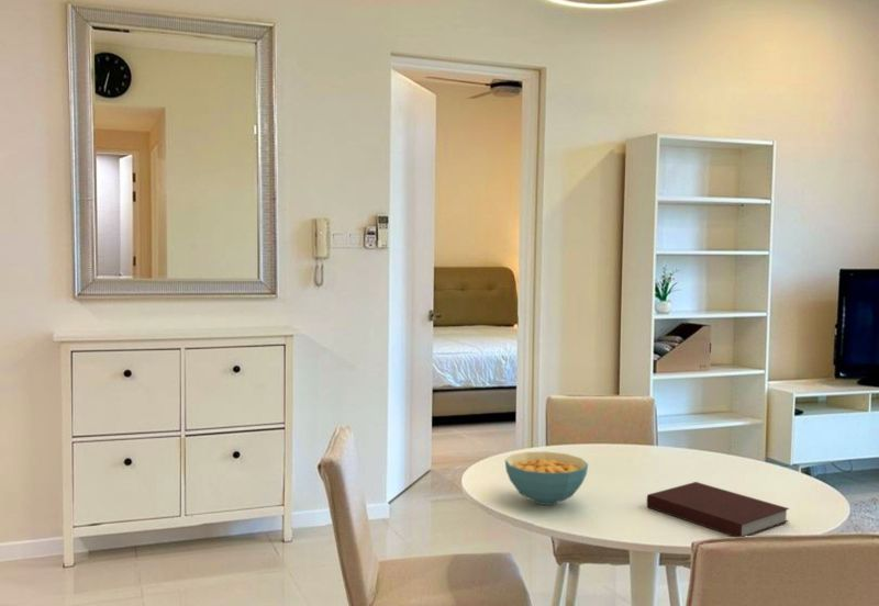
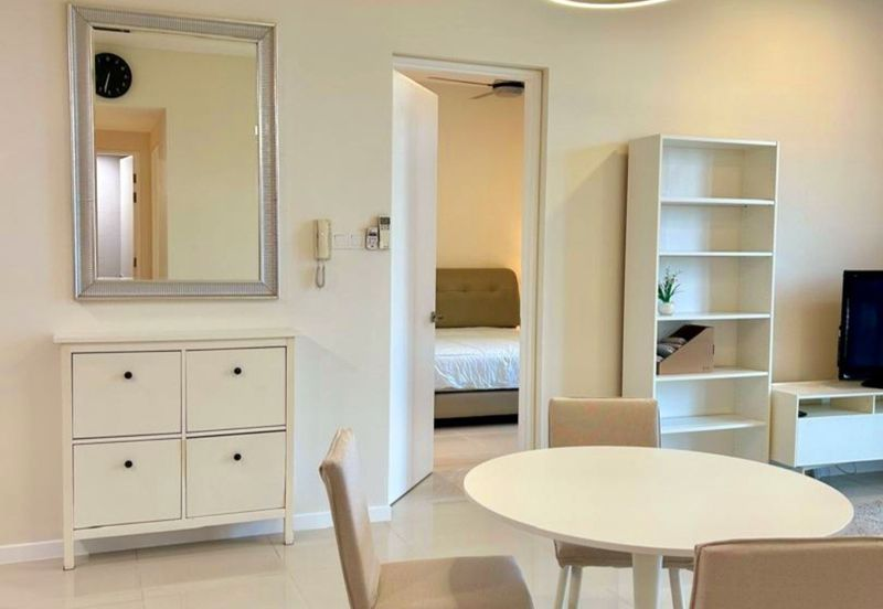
- notebook (715, 507)
- cereal bowl (545, 481)
